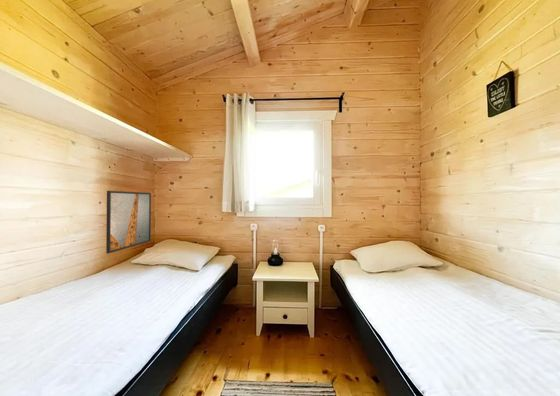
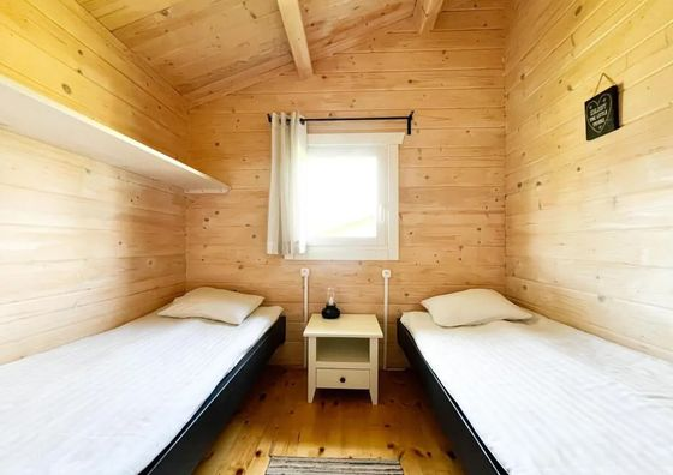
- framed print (131, 219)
